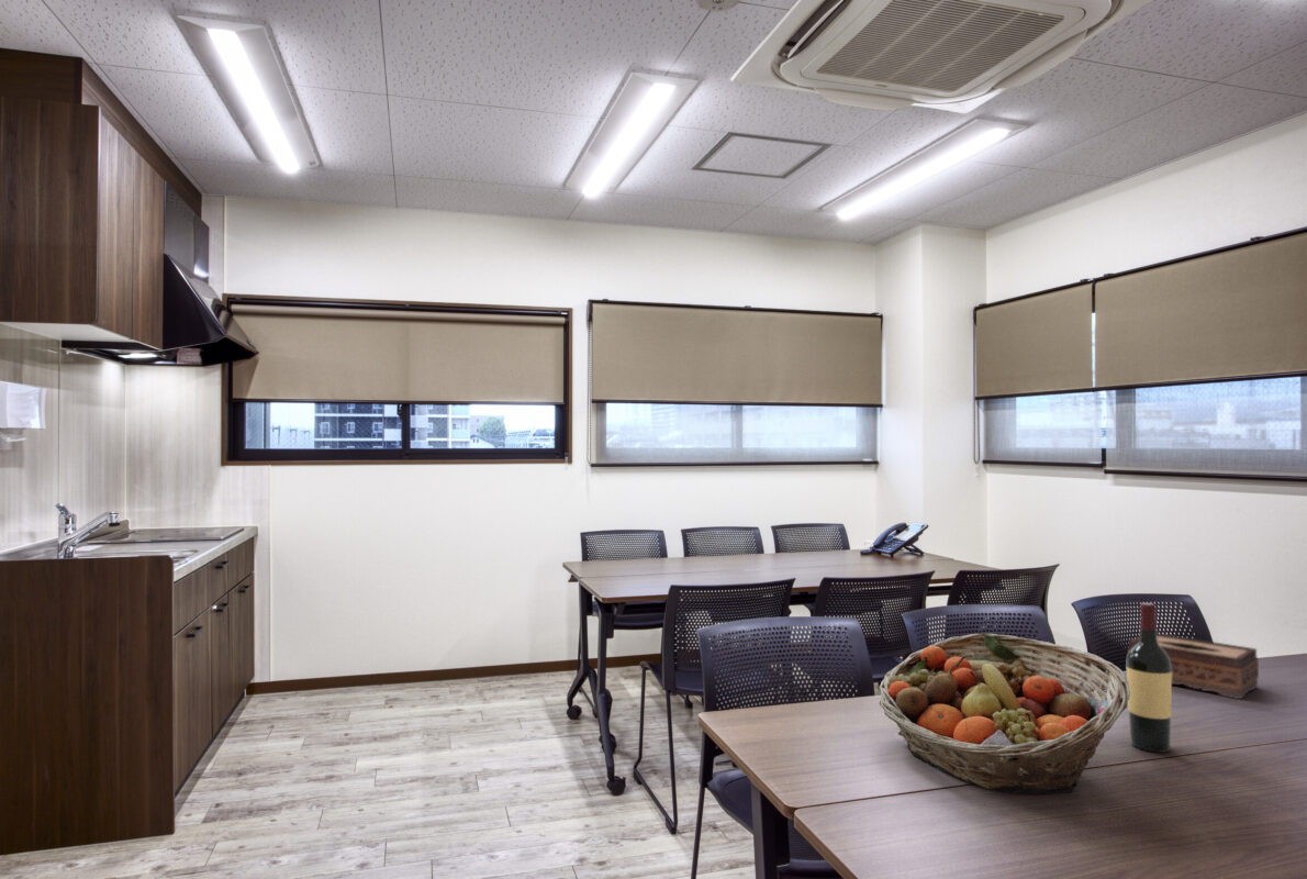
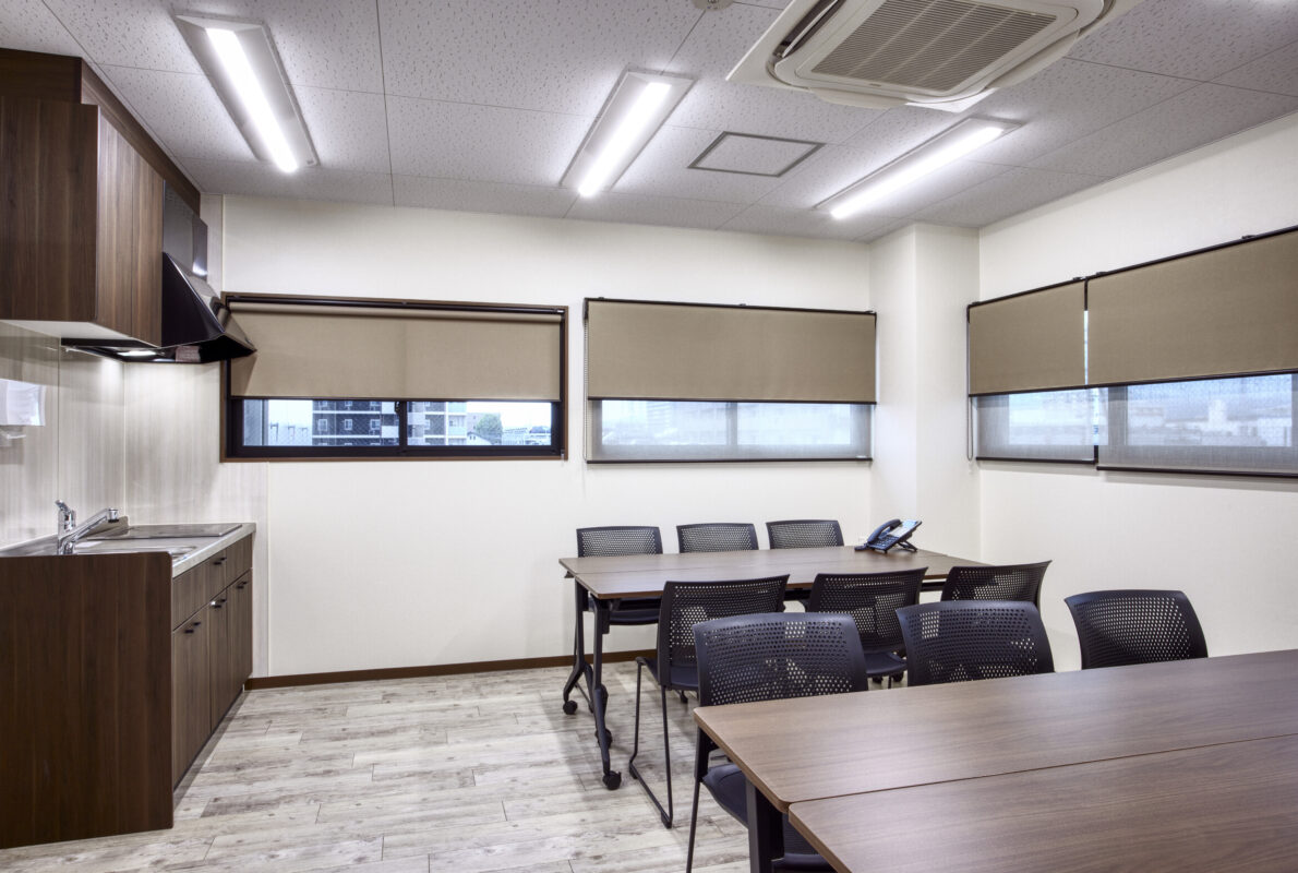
- wine bottle (1148, 675)
- fruit basket (994, 704)
- tissue box (1192, 663)
